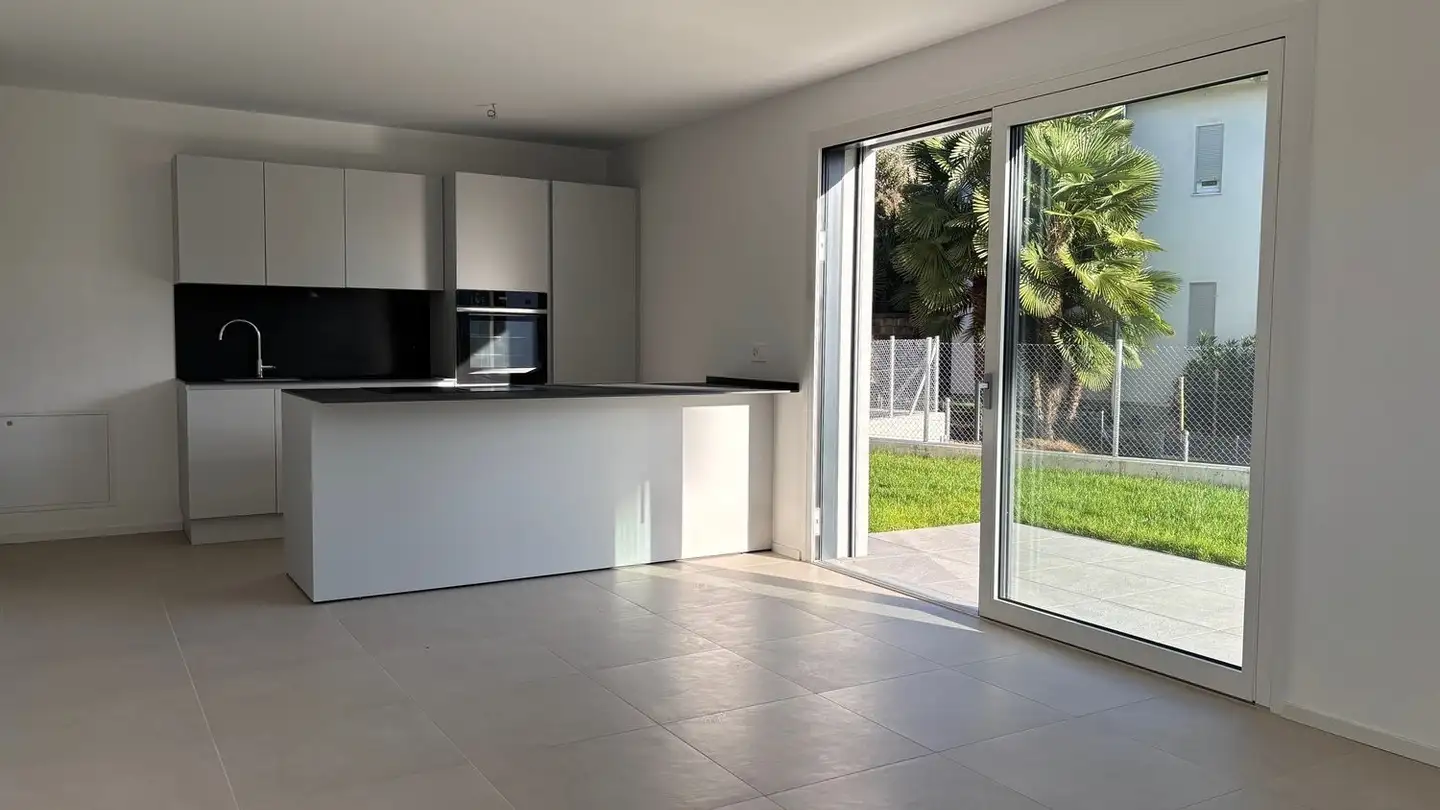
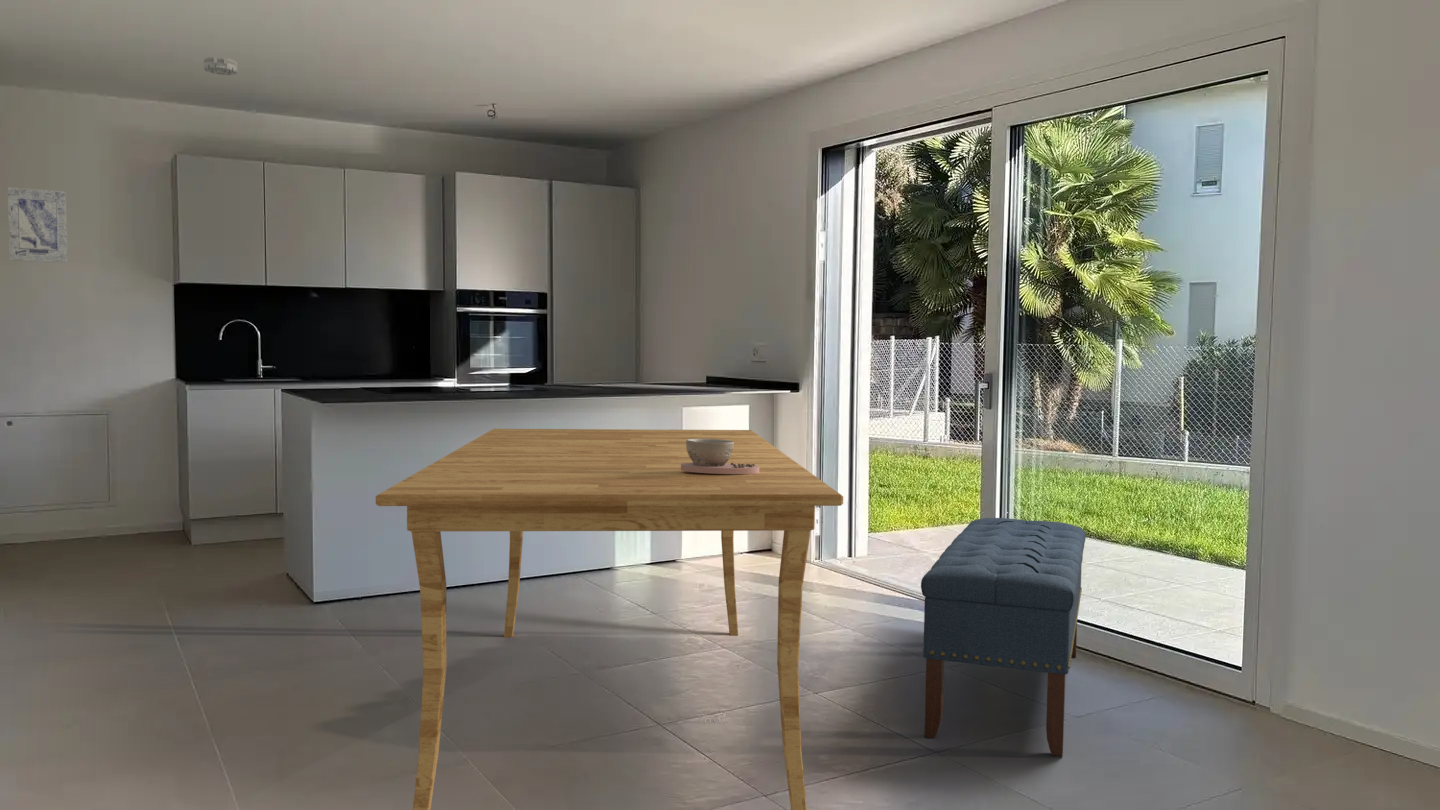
+ smoke detector (220, 65)
+ wall art (38, 225)
+ bench (1011, 615)
+ dining table (619, 530)
+ bowl (720, 455)
